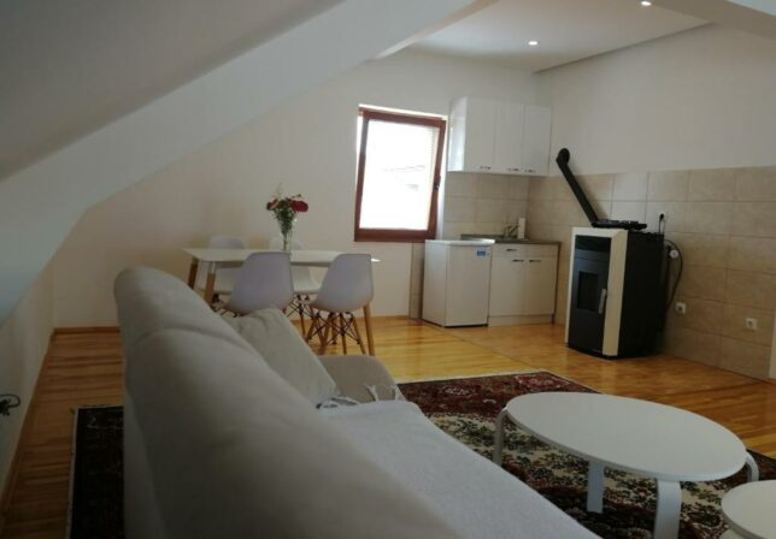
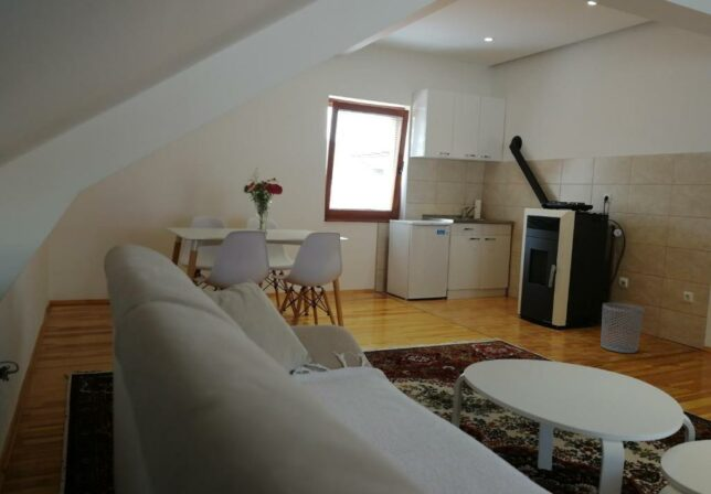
+ waste bin (620, 327)
